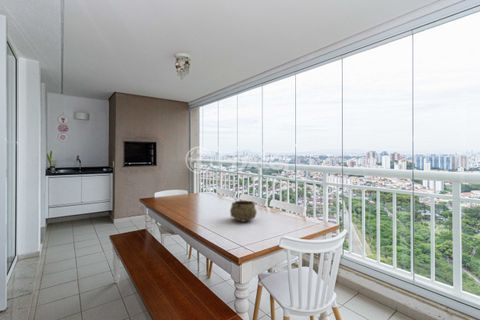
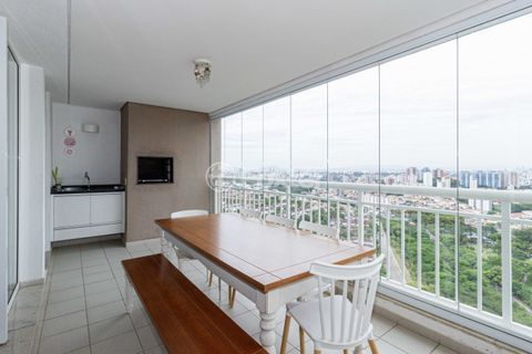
- decorative bowl (243, 211)
